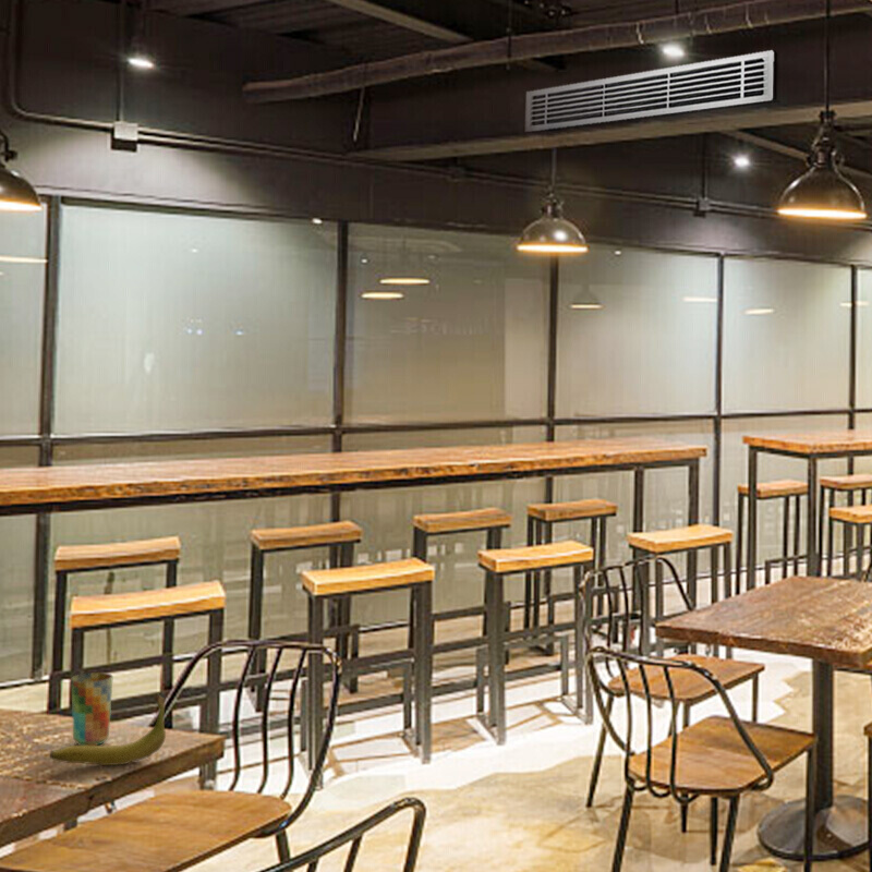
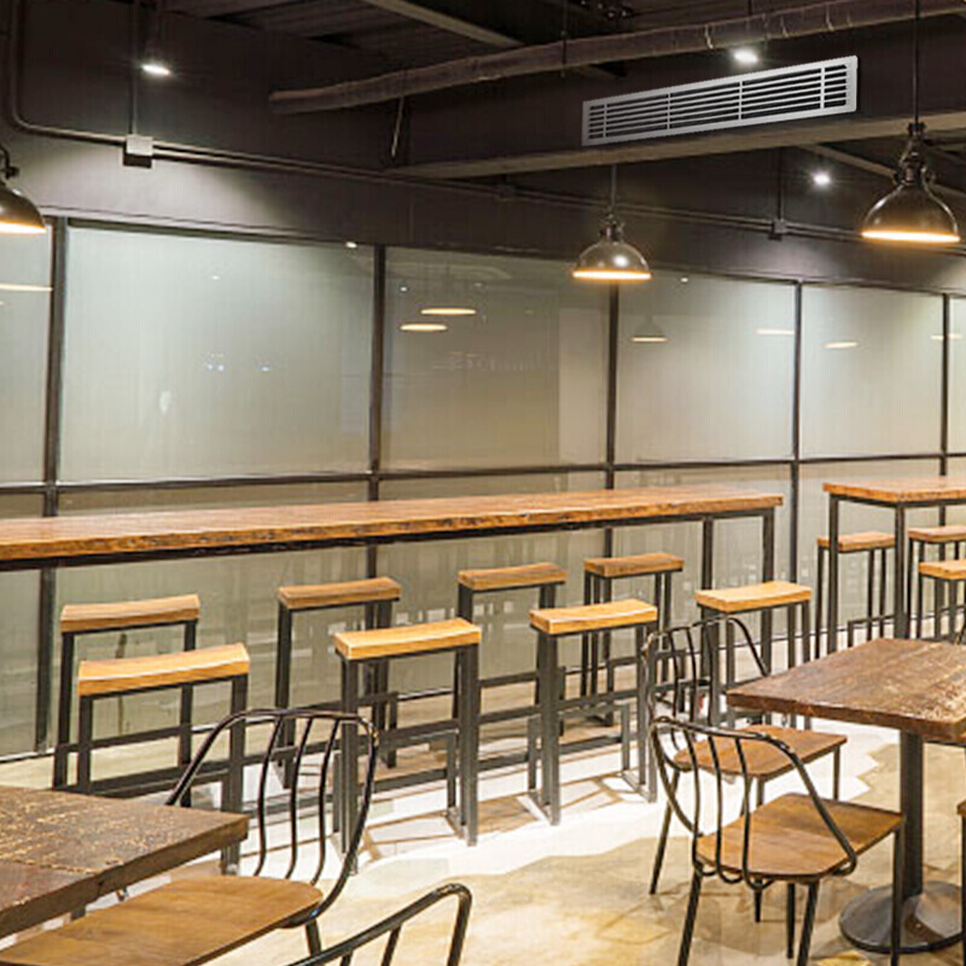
- cup (92, 708)
- banana (109, 746)
